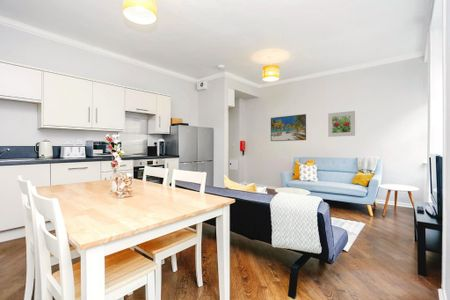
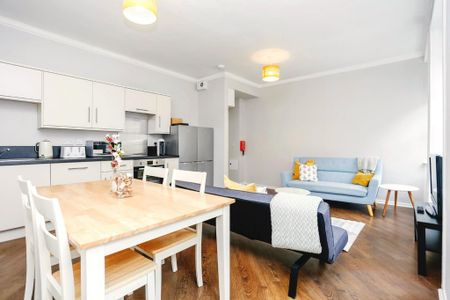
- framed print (287, 128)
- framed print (341, 124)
